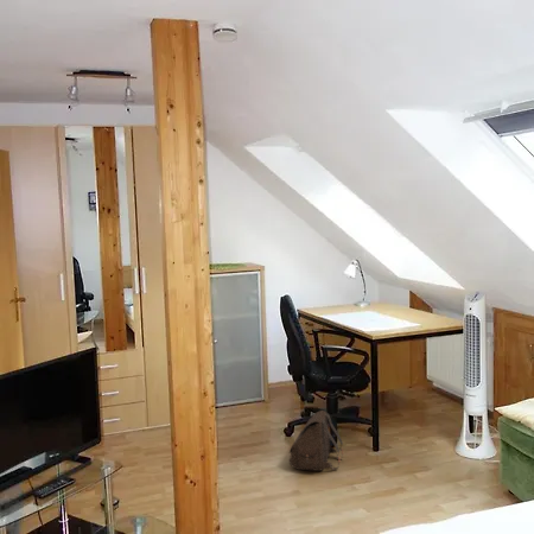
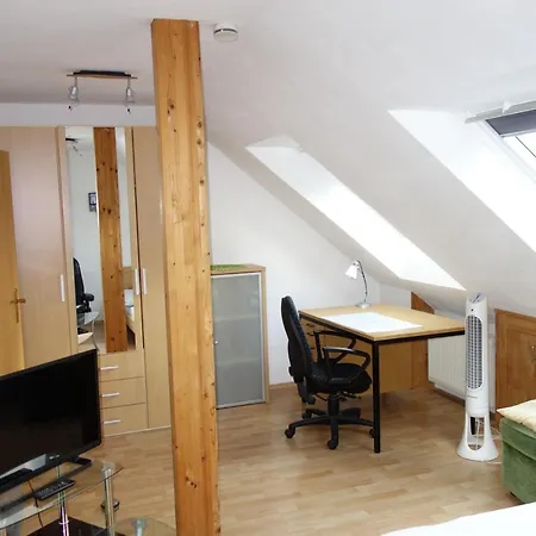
- satchel (316, 439)
